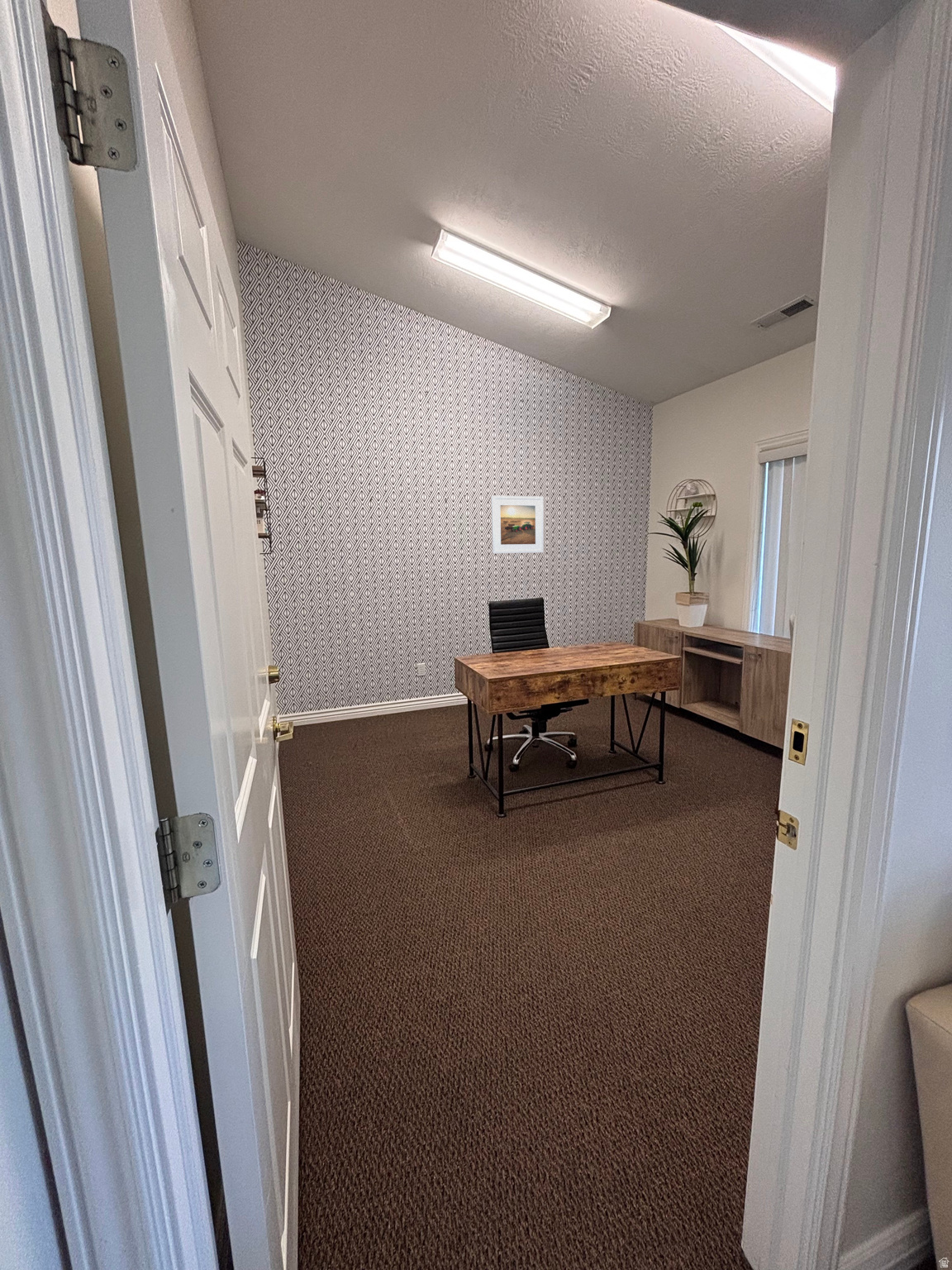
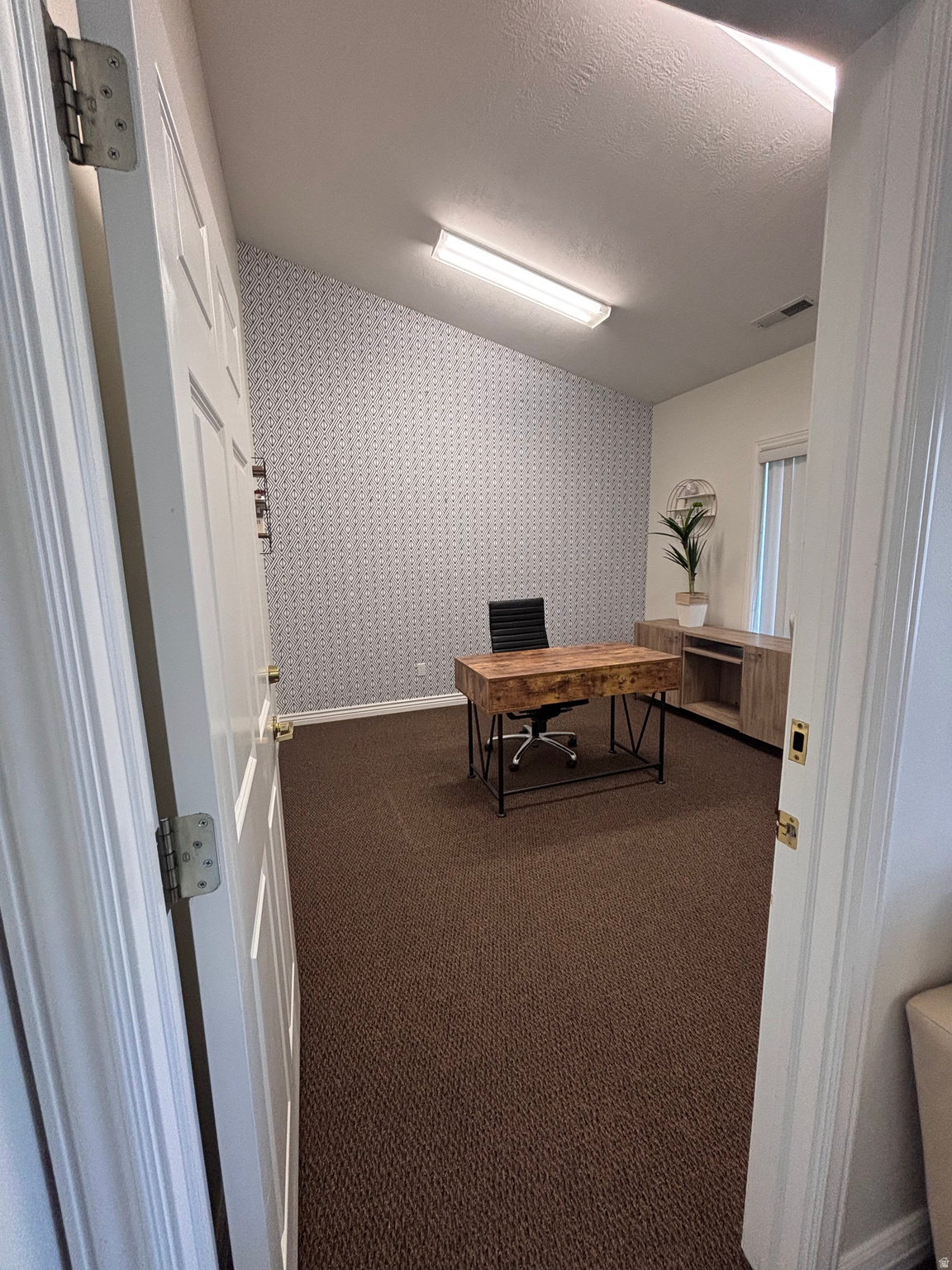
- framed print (517, 524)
